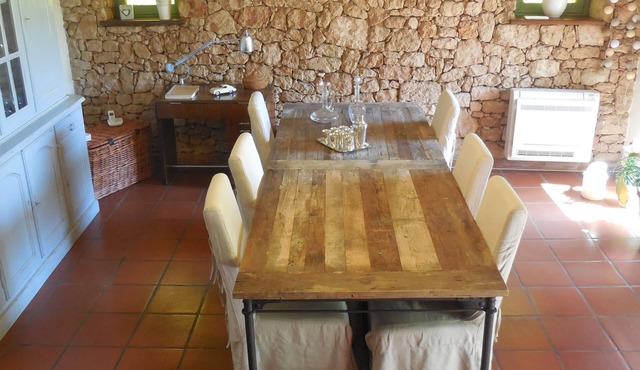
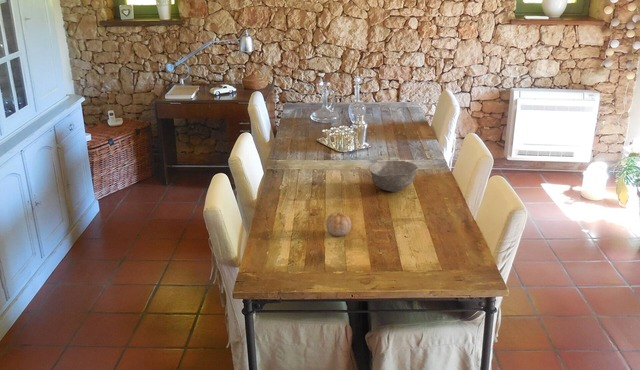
+ bowl (392, 178)
+ fruit (338, 224)
